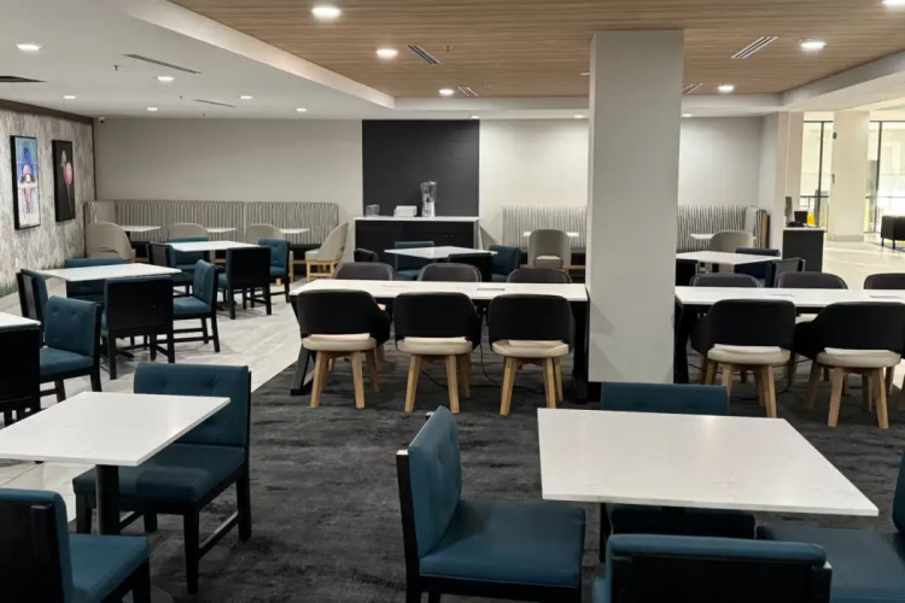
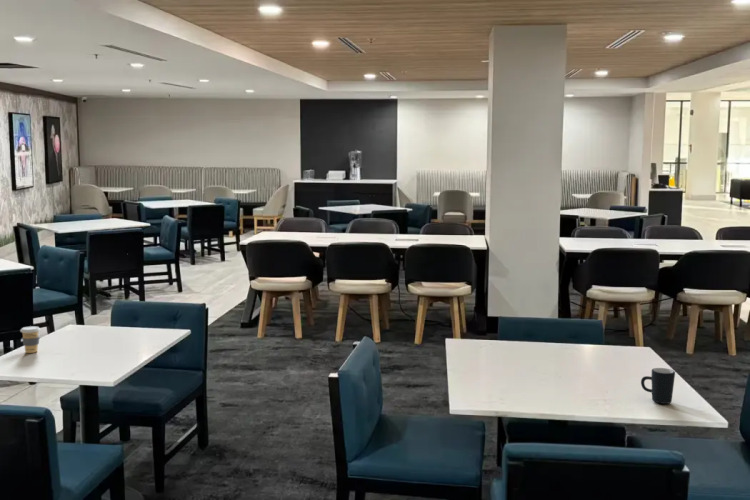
+ mug (657, 385)
+ coffee cup (30, 339)
